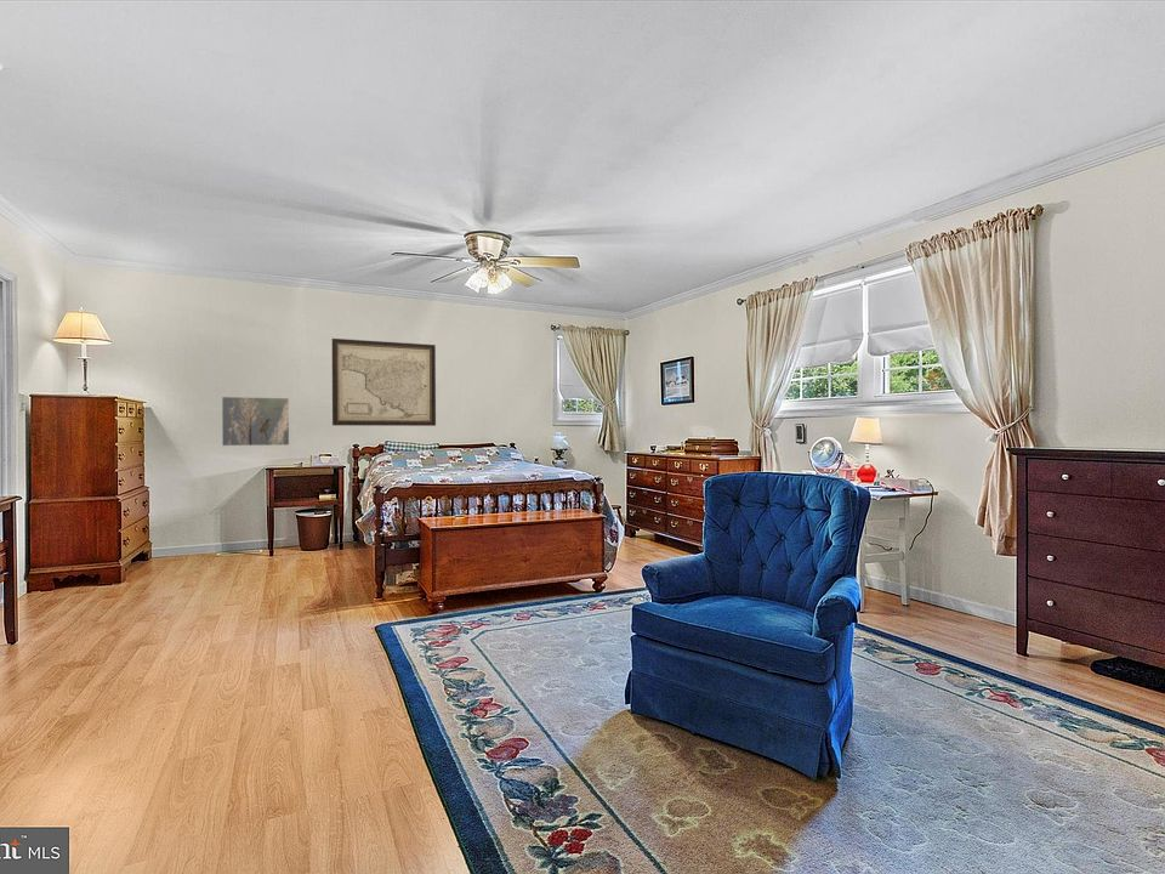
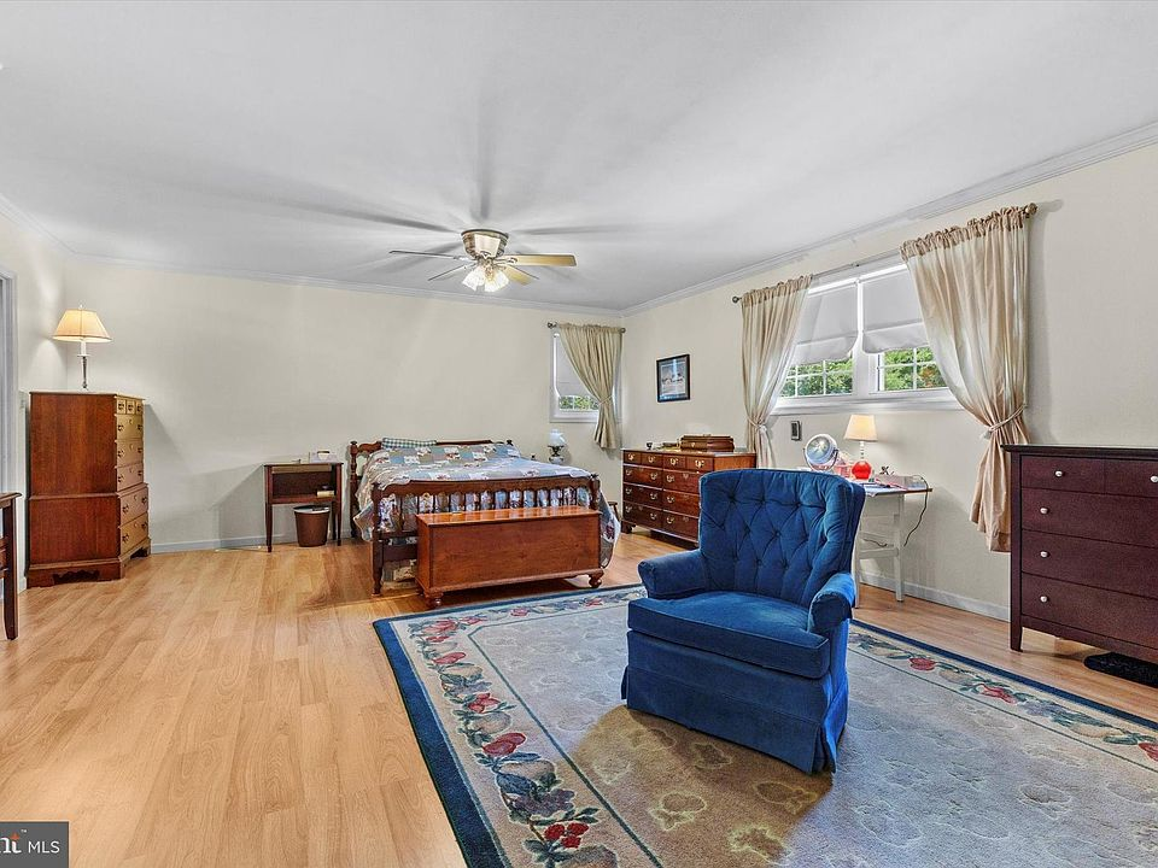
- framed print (256, 421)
- wall art (385, 384)
